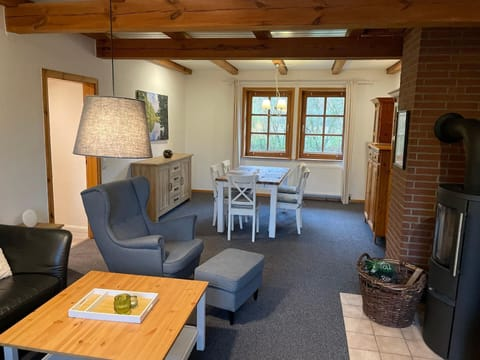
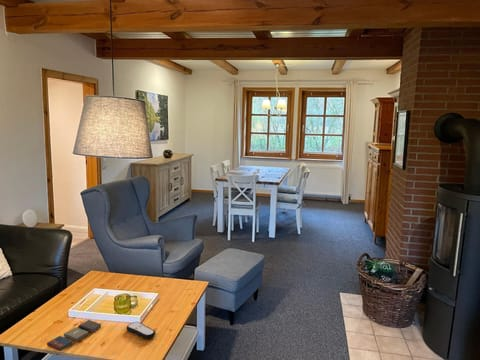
+ remote control (141, 330)
+ book set (75, 334)
